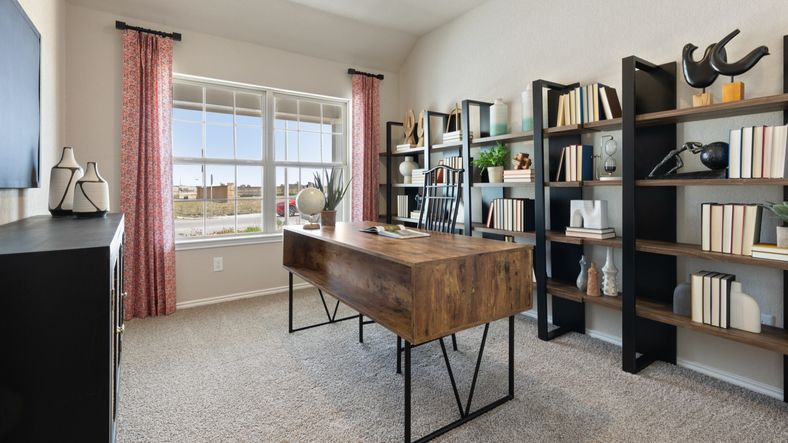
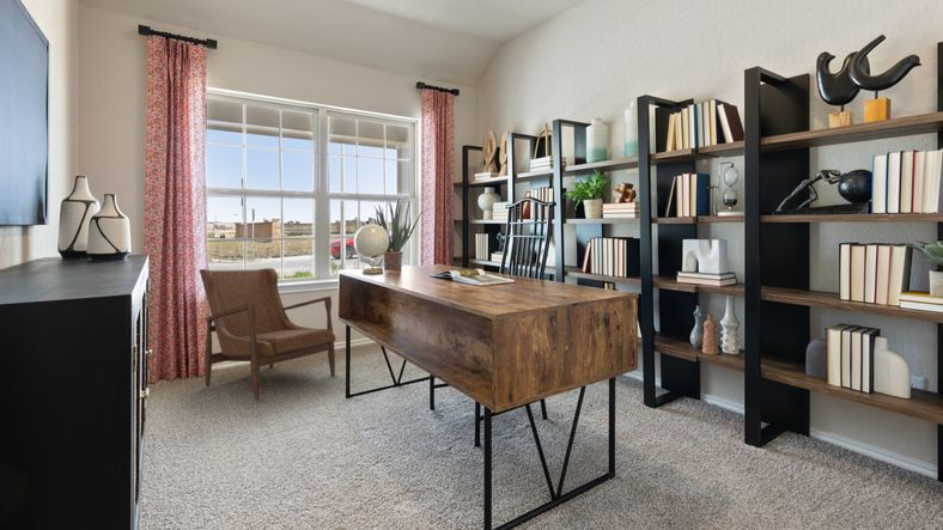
+ armchair (267, 325)
